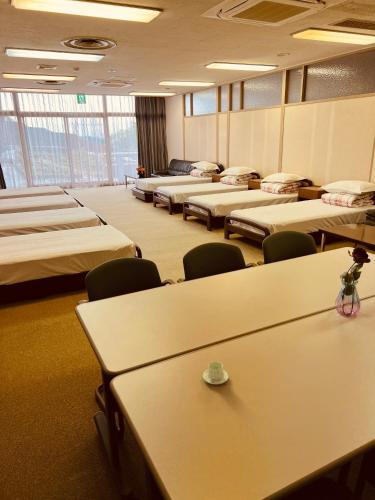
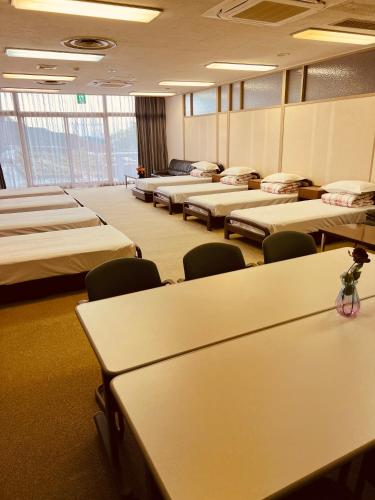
- chinaware (215, 371)
